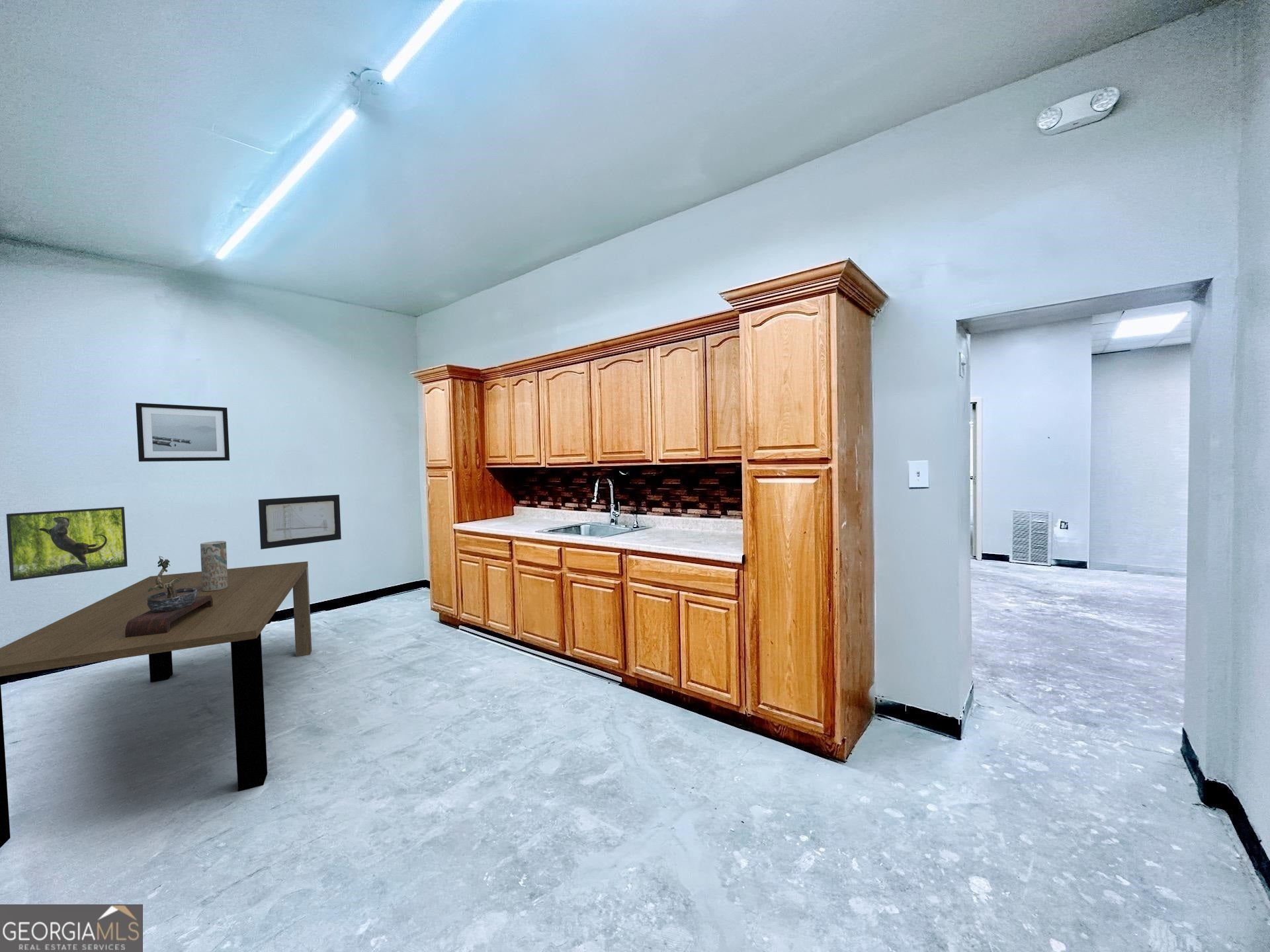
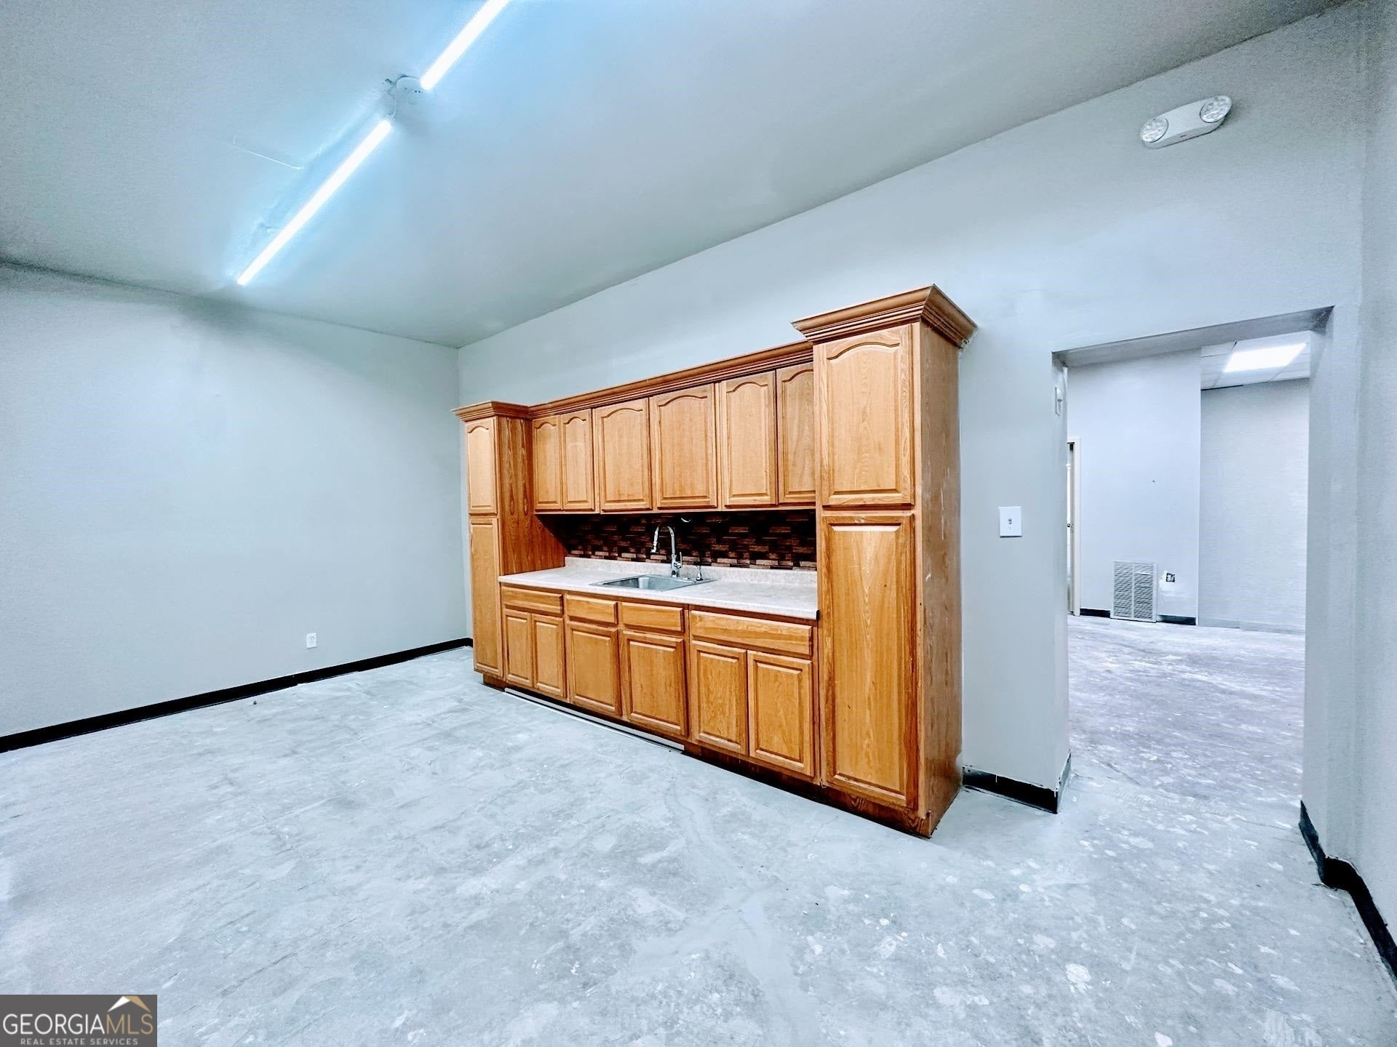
- bonsai tree (172, 587)
- dining table (194, 647)
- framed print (70, 541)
- vase (214, 565)
- wall art (185, 433)
- wall art (302, 520)
